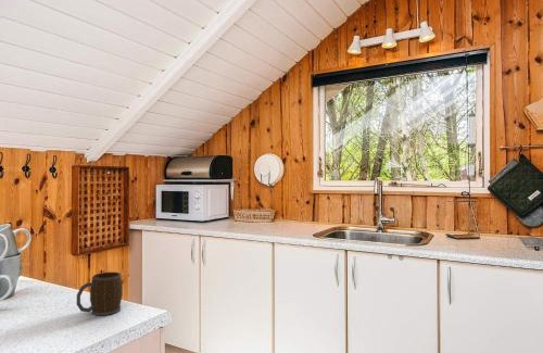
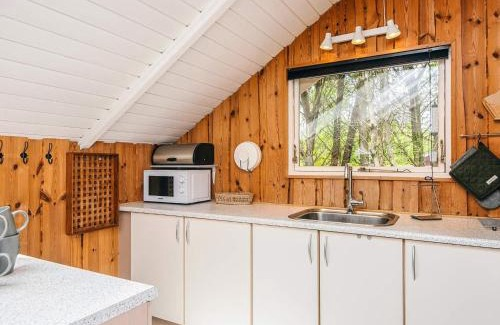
- mug (99, 294)
